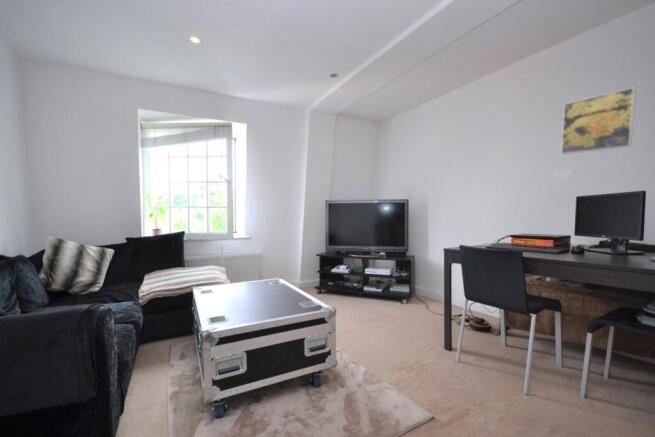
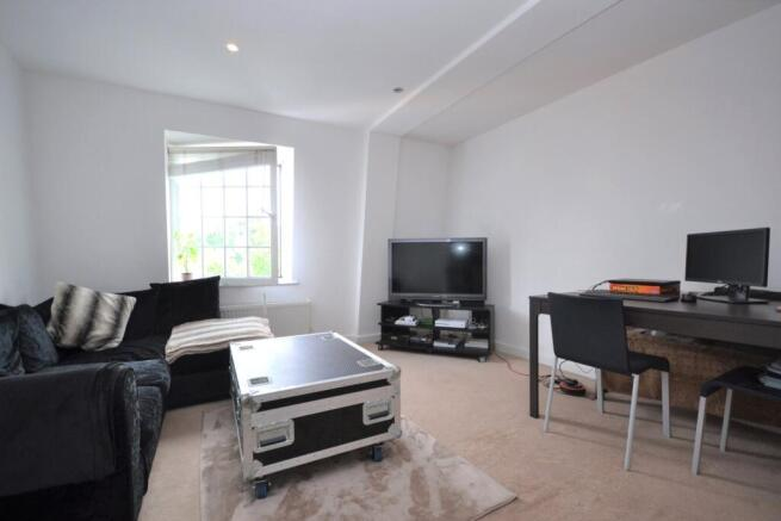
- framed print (595, 123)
